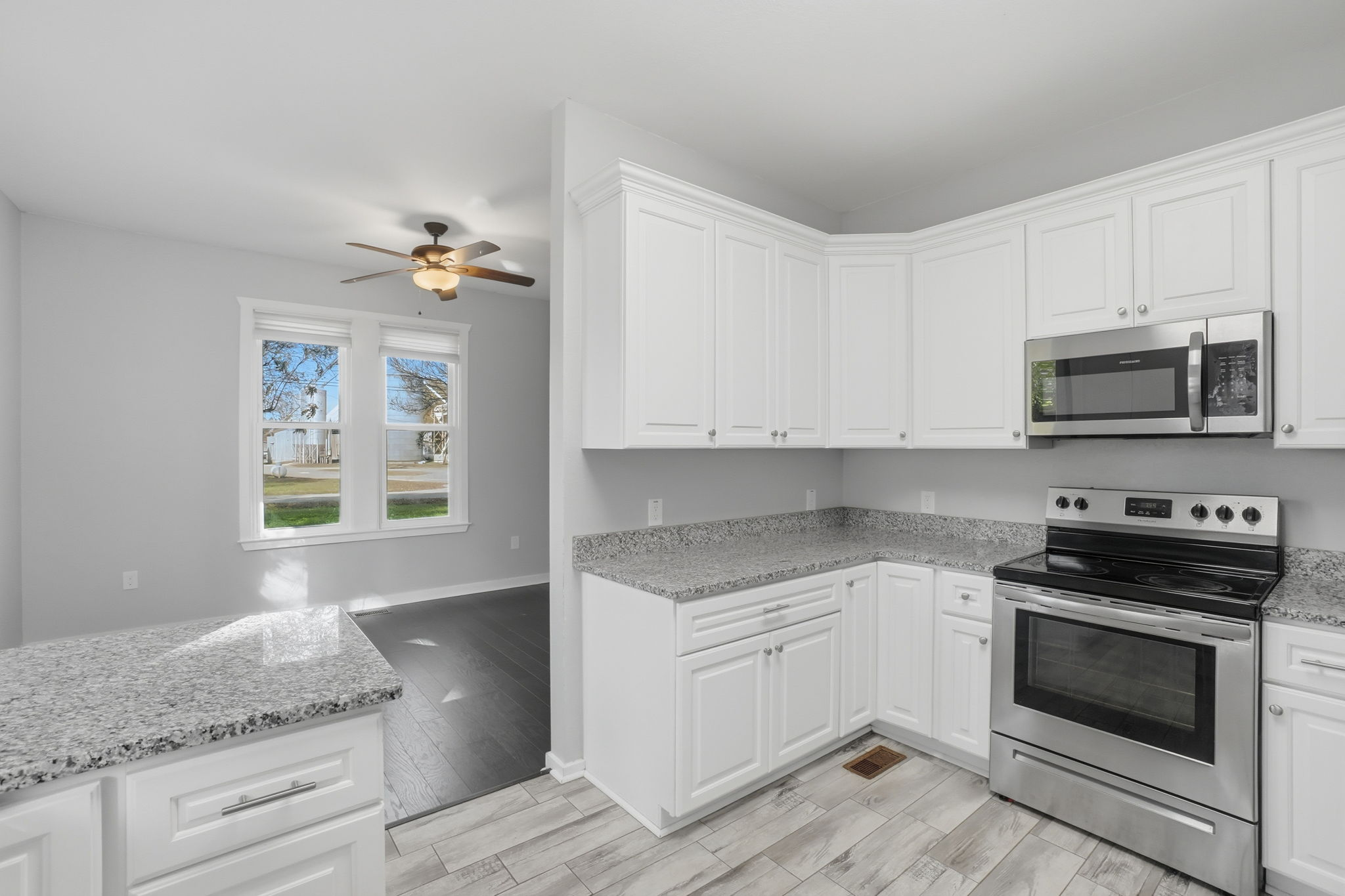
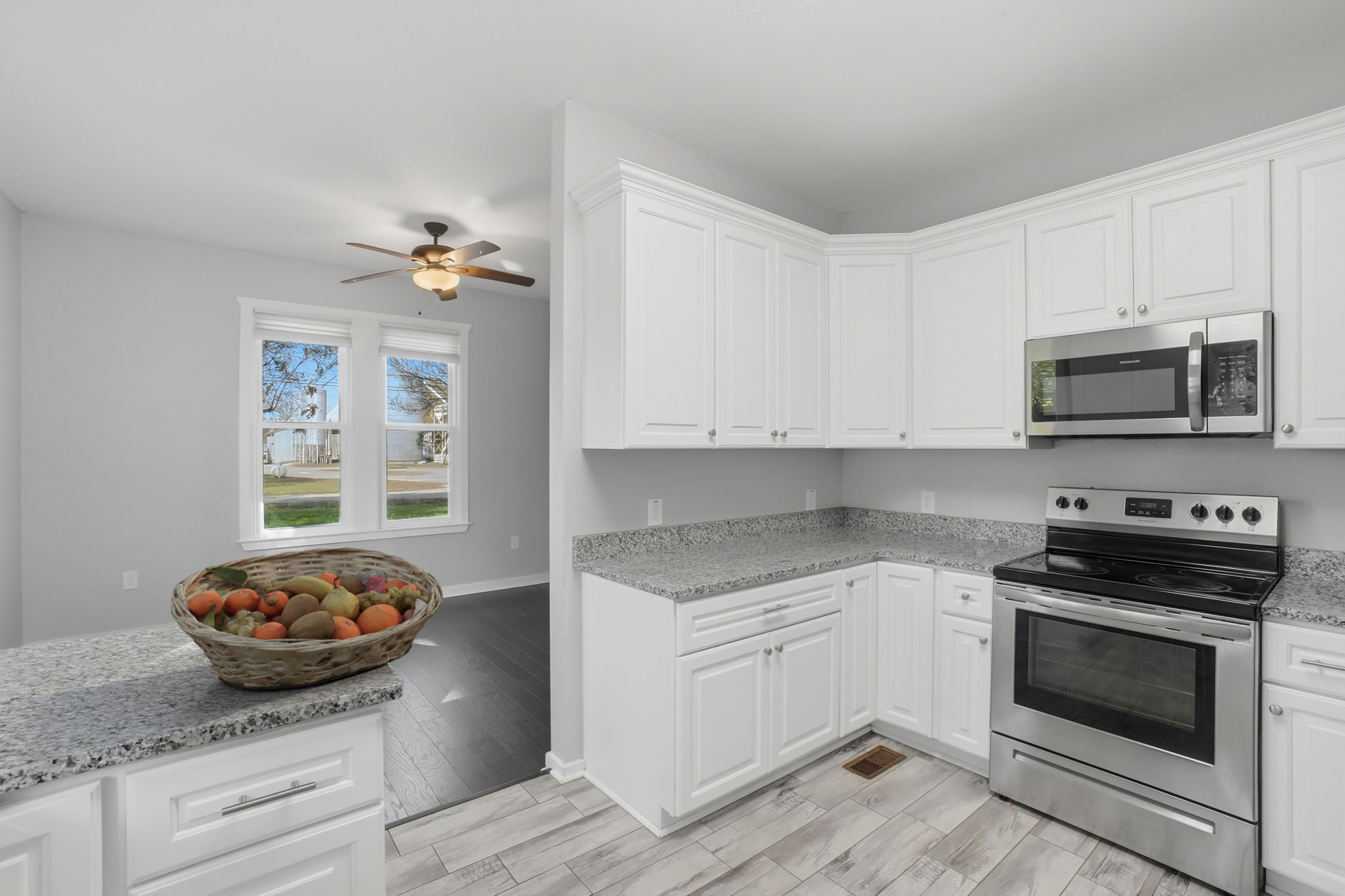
+ fruit basket (319, 609)
